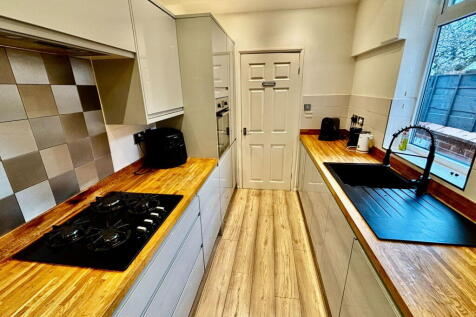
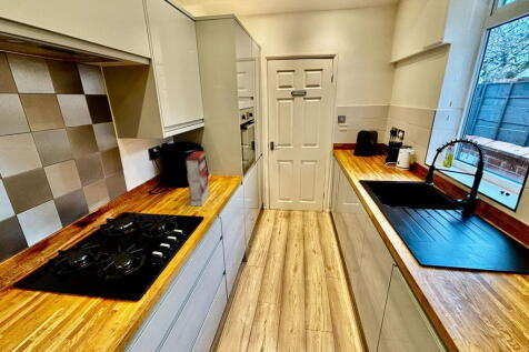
+ cereal box (198, 178)
